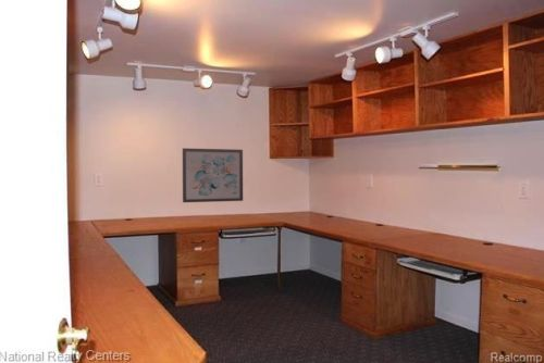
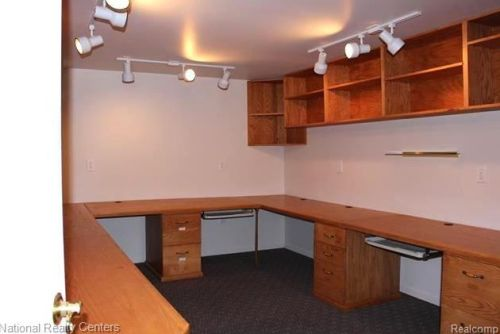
- wall art (213, 175)
